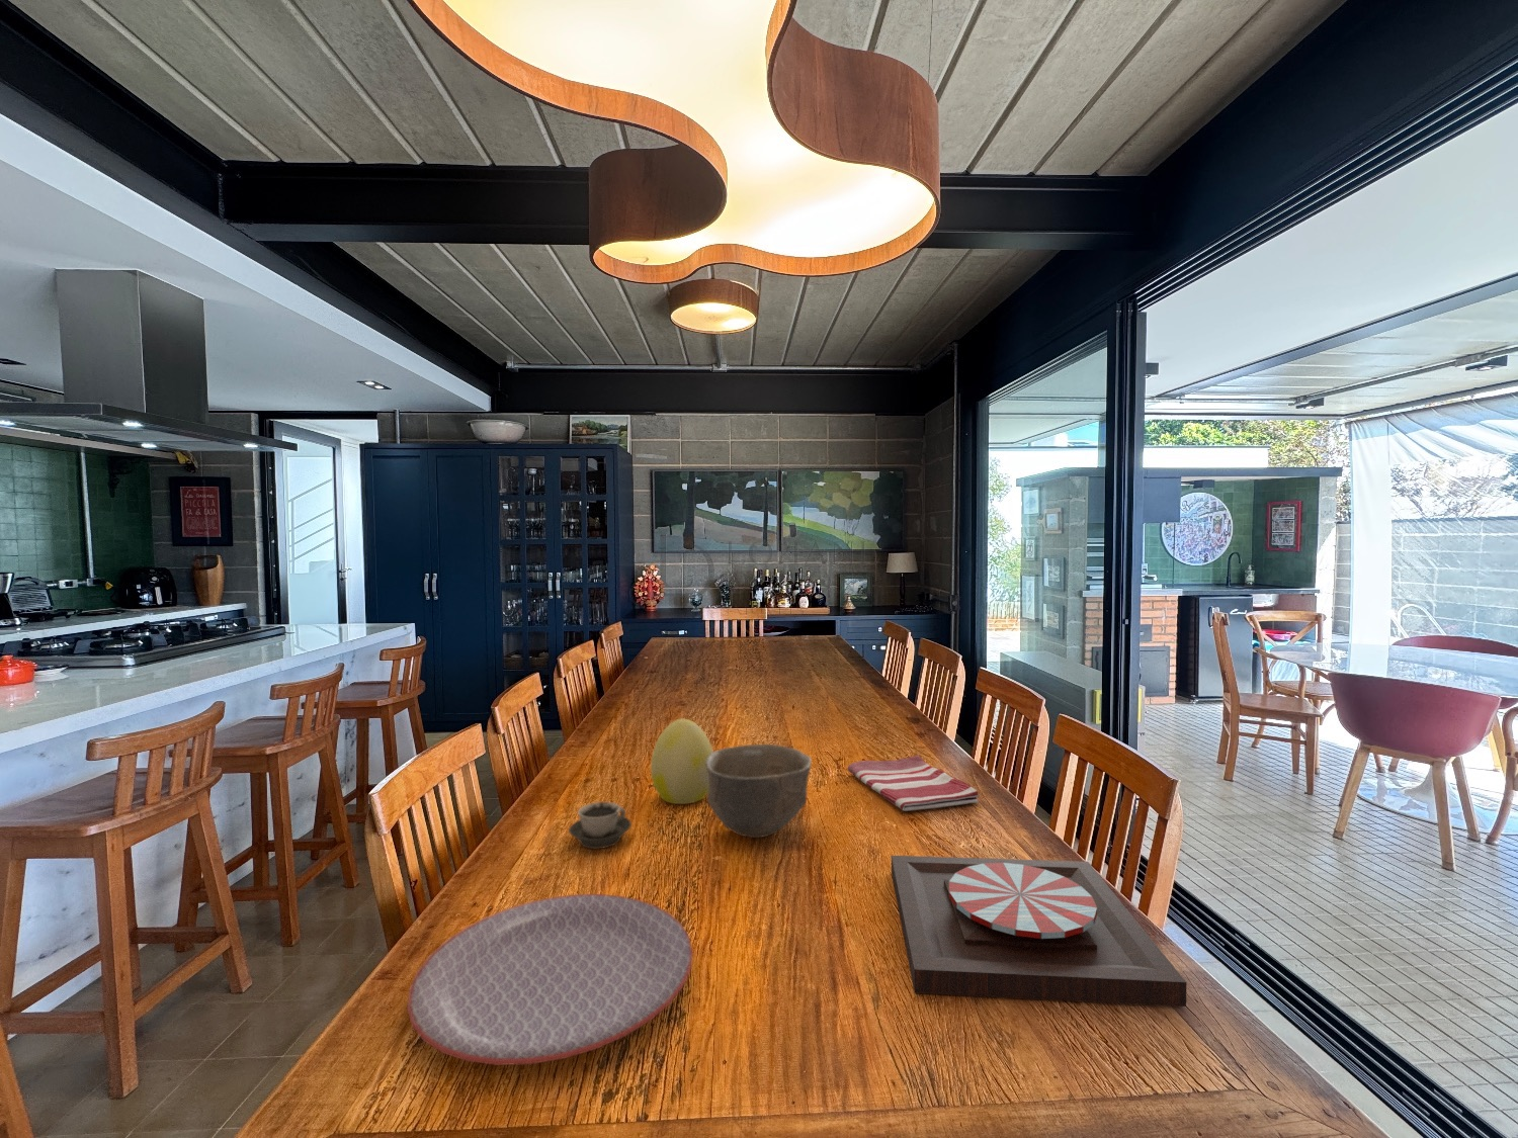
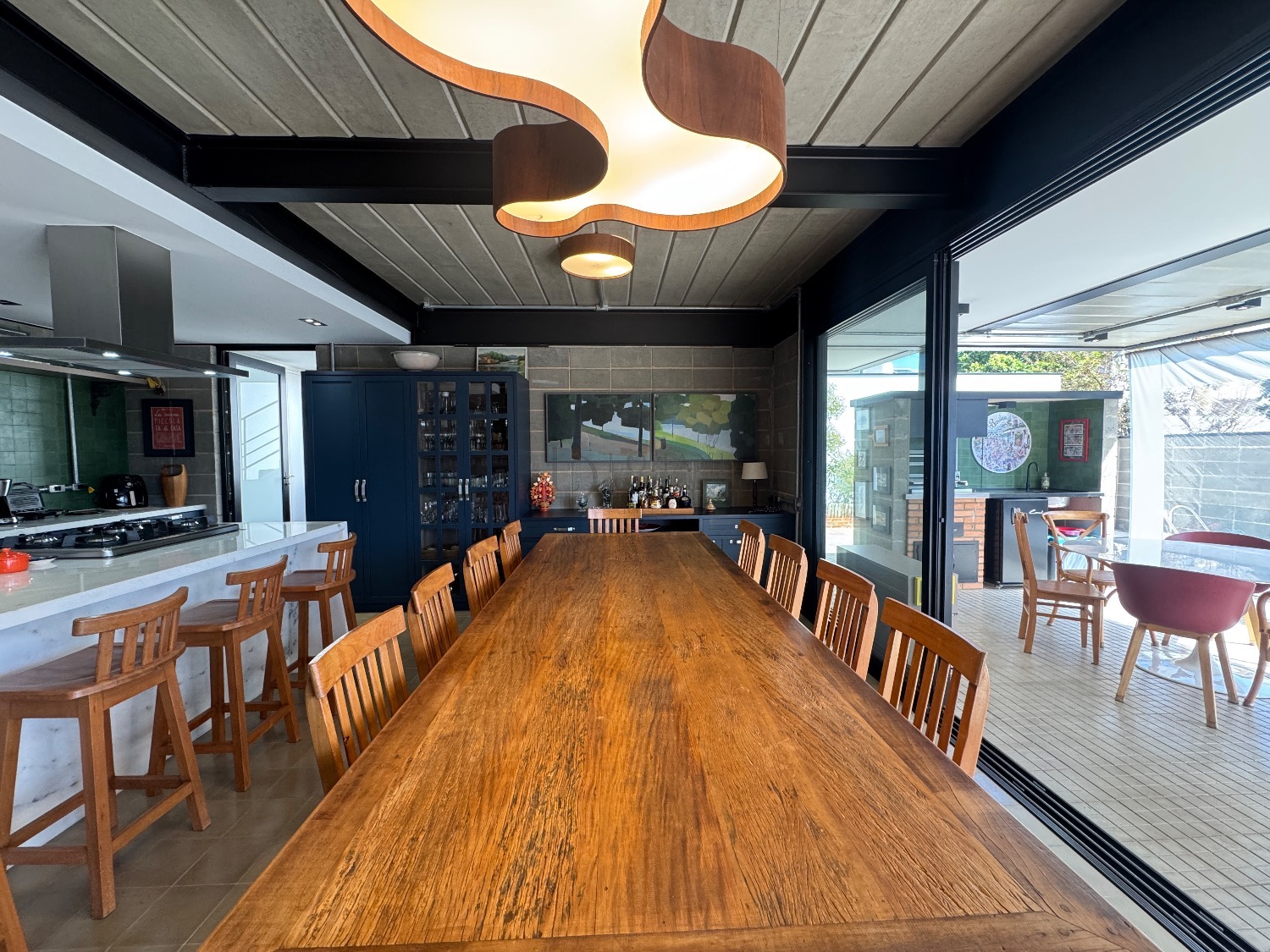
- dish towel (910, 781)
- bowl (757, 795)
- decorative egg (683, 758)
- plate (1014, 911)
- plate (558, 971)
- cup (600, 825)
